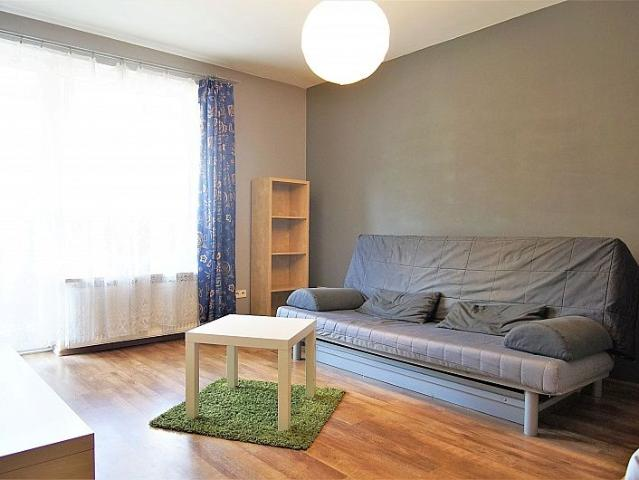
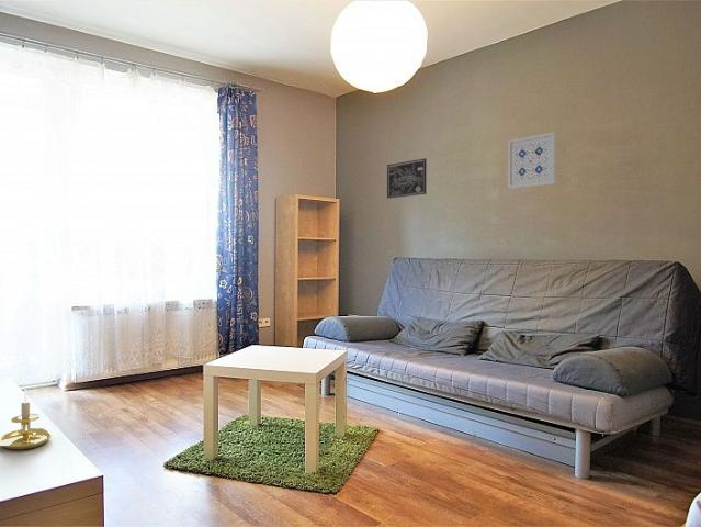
+ candle holder (26, 416)
+ wall art (531, 160)
+ wall art (406, 179)
